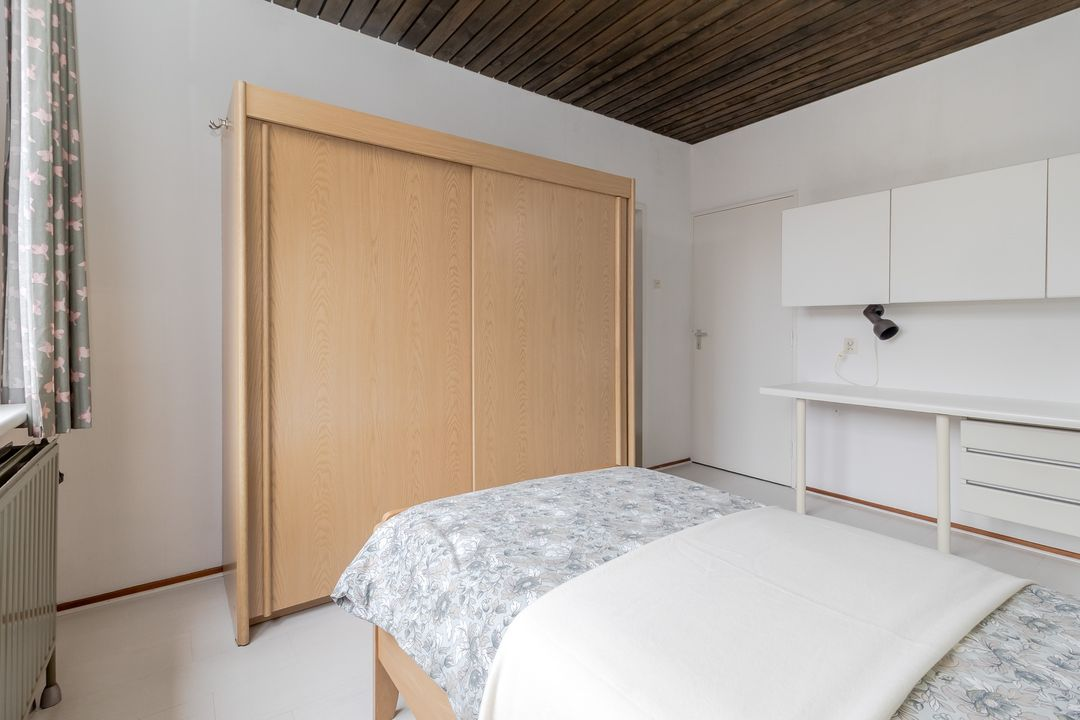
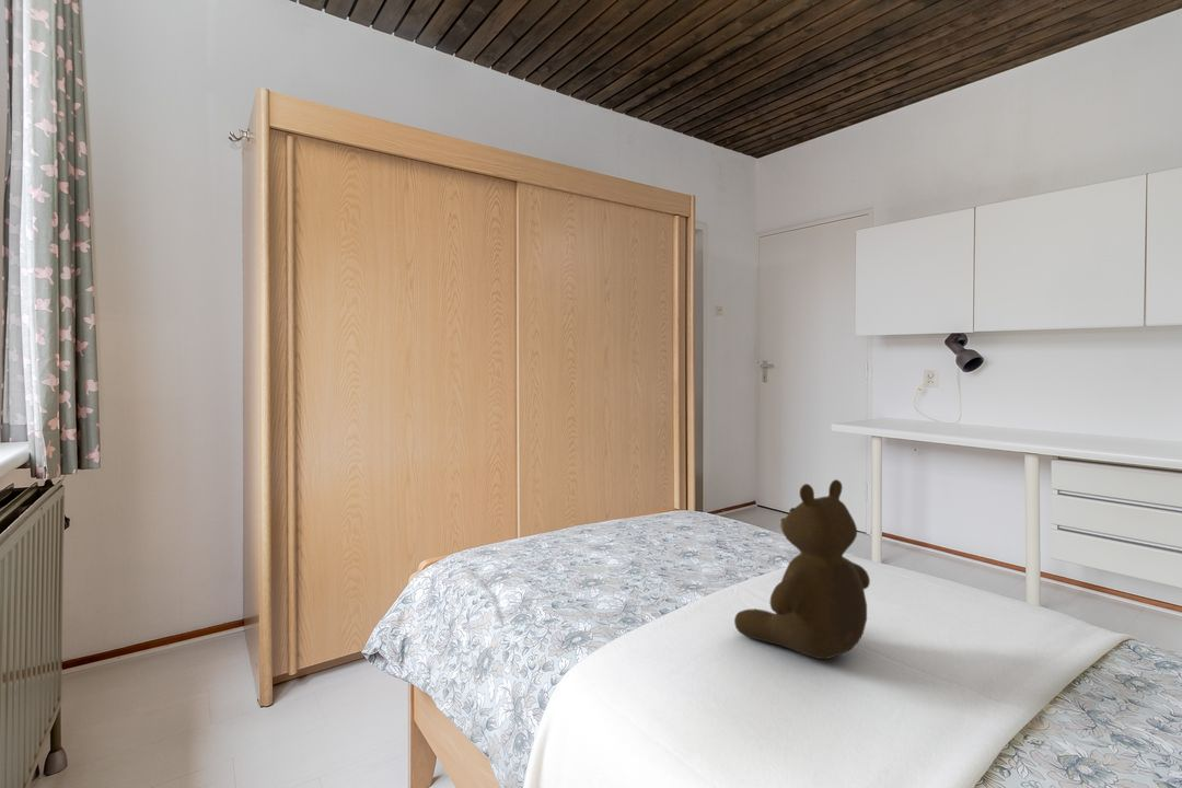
+ teddy bear (800, 560)
